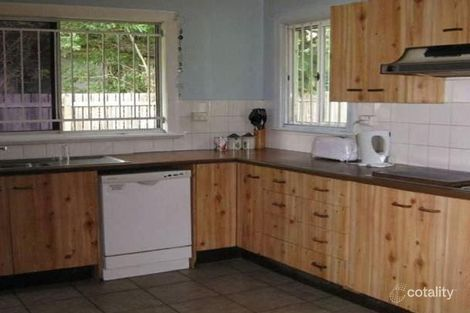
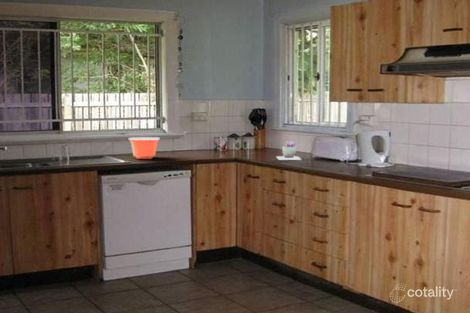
+ succulent plant (288, 149)
+ mixing bowl (144, 148)
